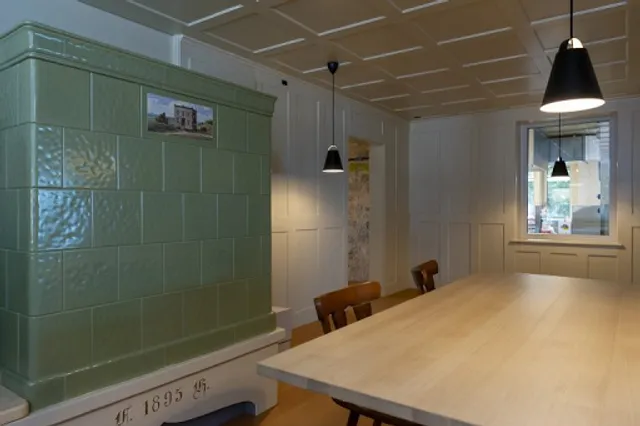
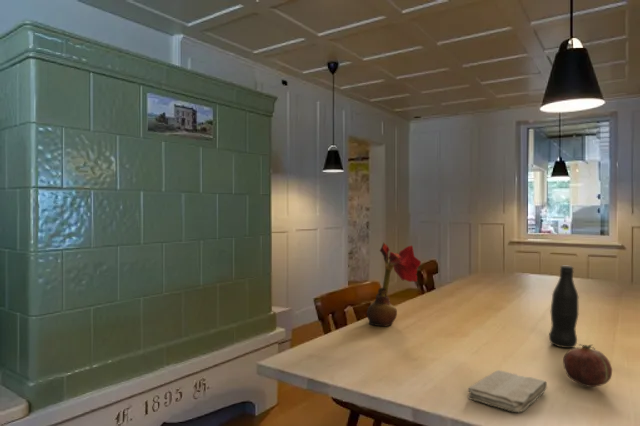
+ bottle (563, 305)
+ washcloth (507, 388)
+ fruit (586, 364)
+ flower (389, 279)
